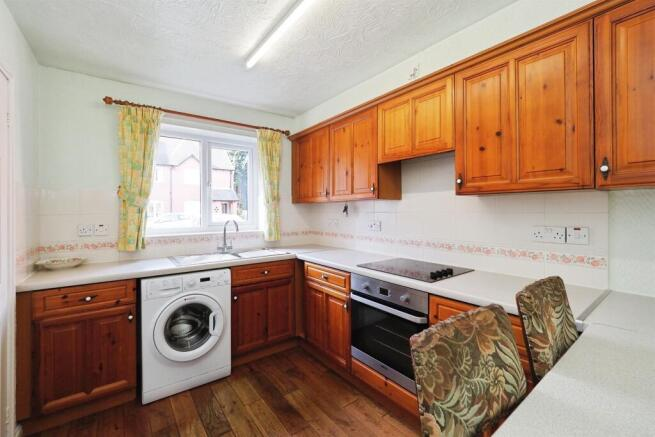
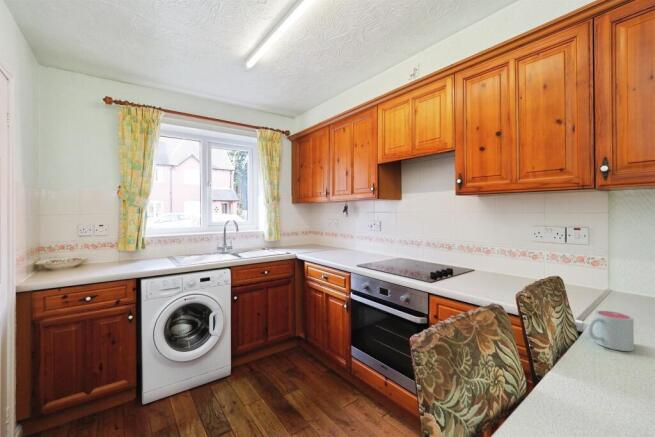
+ mug (607, 330)
